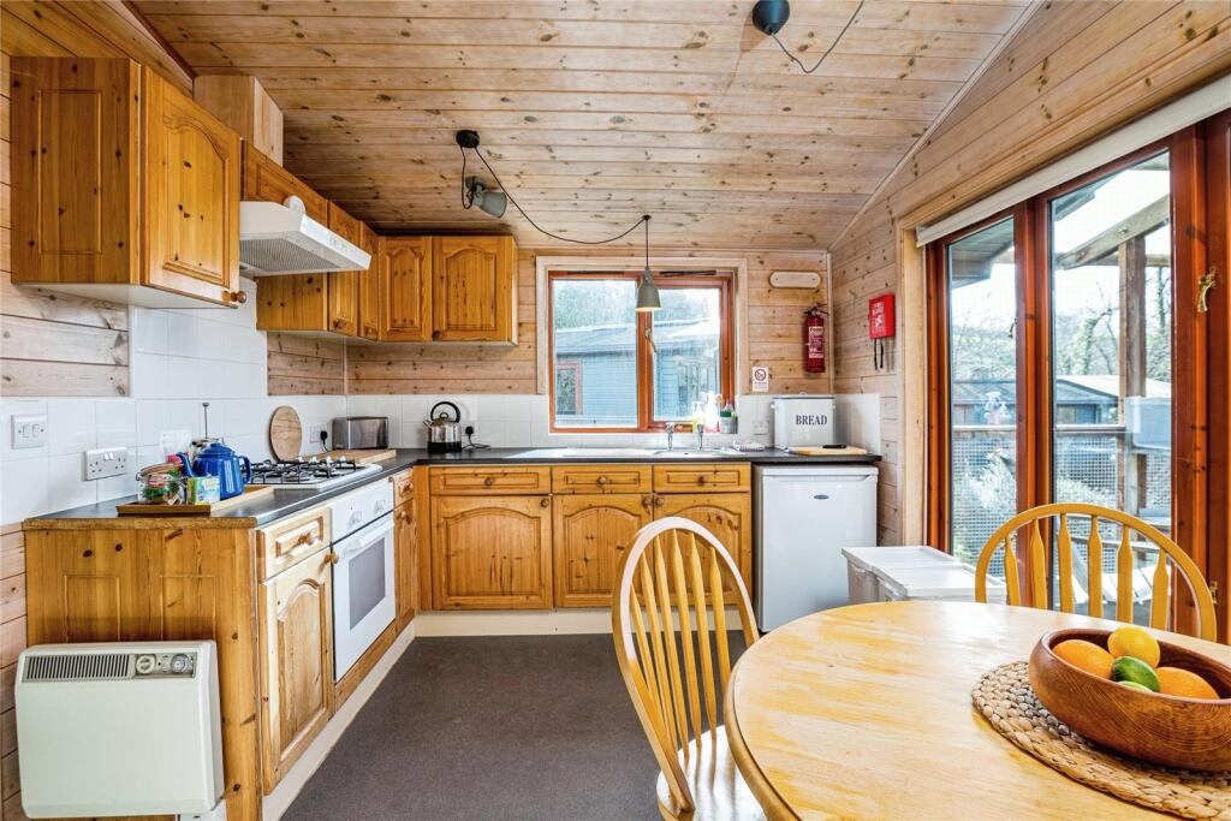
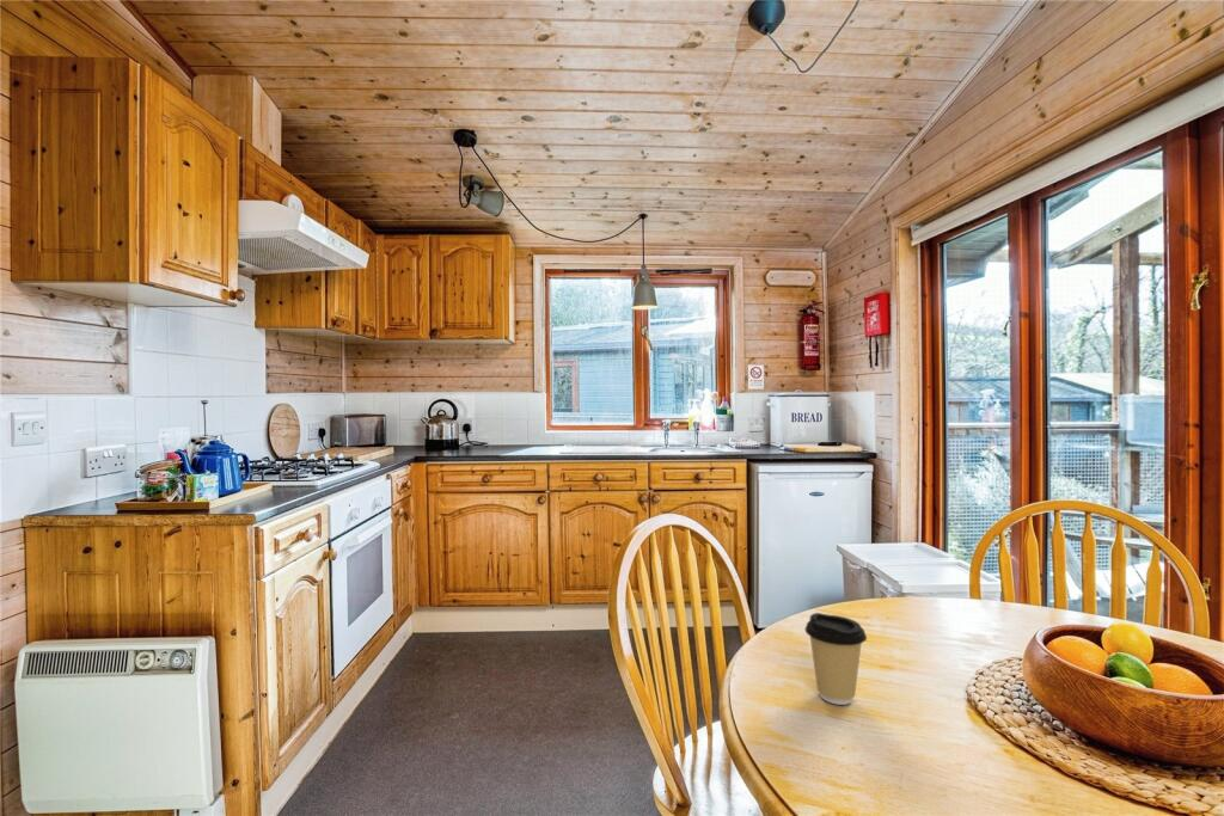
+ coffee cup (836, 658)
